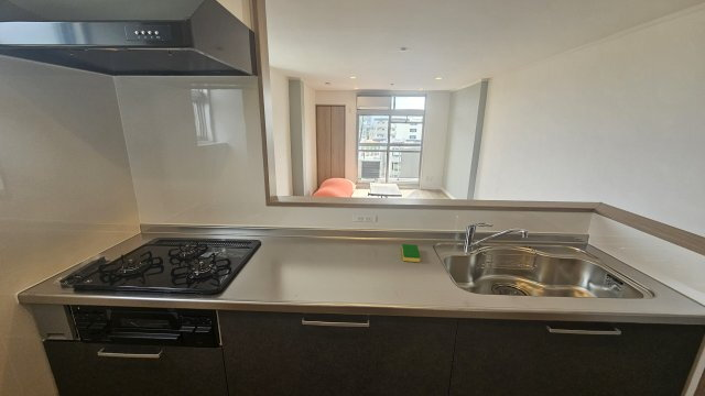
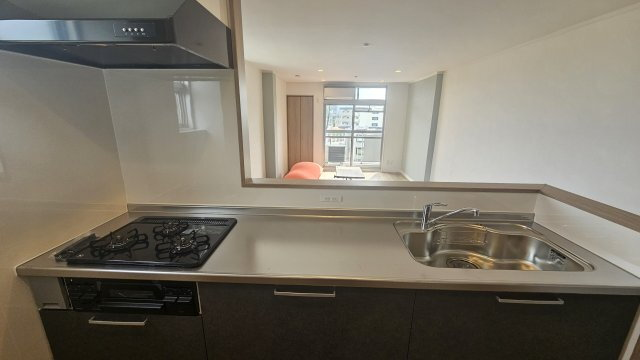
- dish sponge (410, 252)
